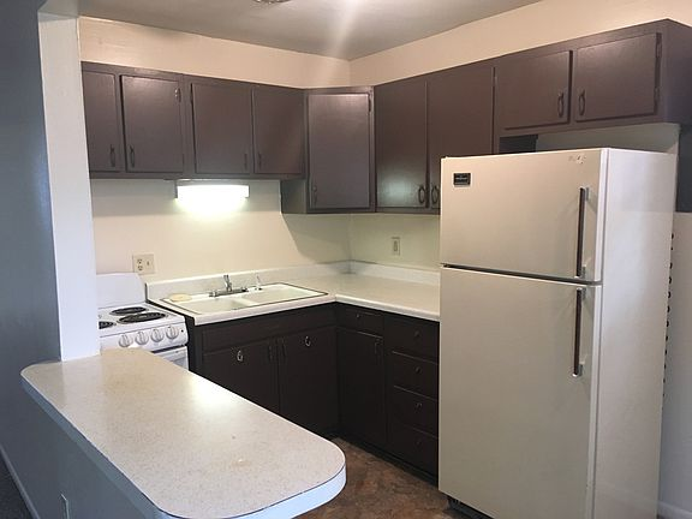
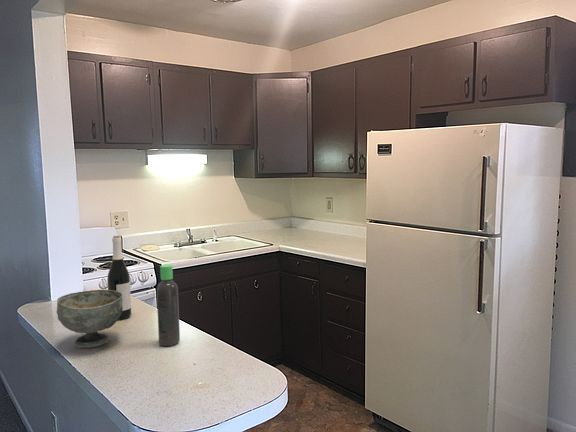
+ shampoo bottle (168, 304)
+ wine bottle (118, 276)
+ bowl (92, 319)
